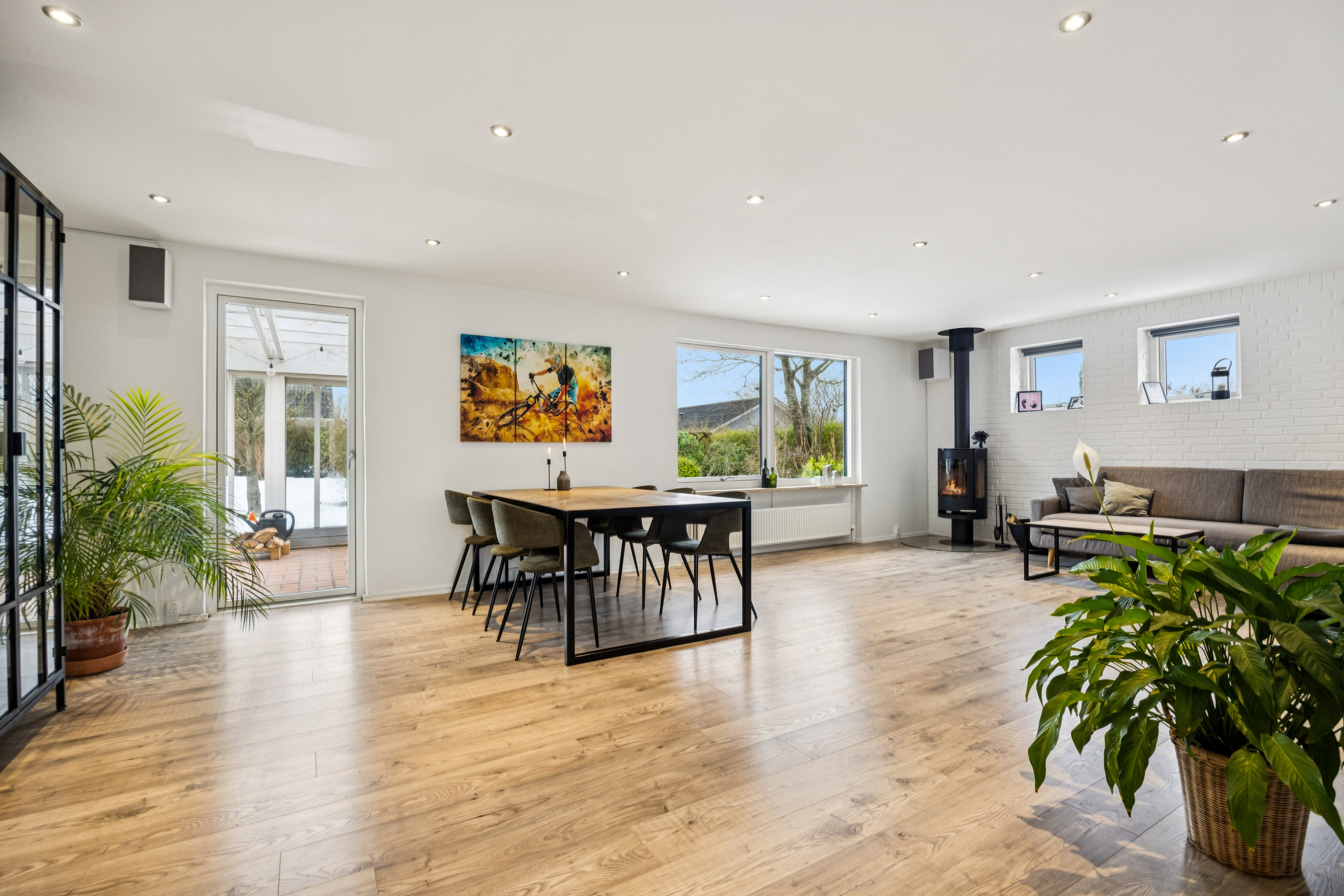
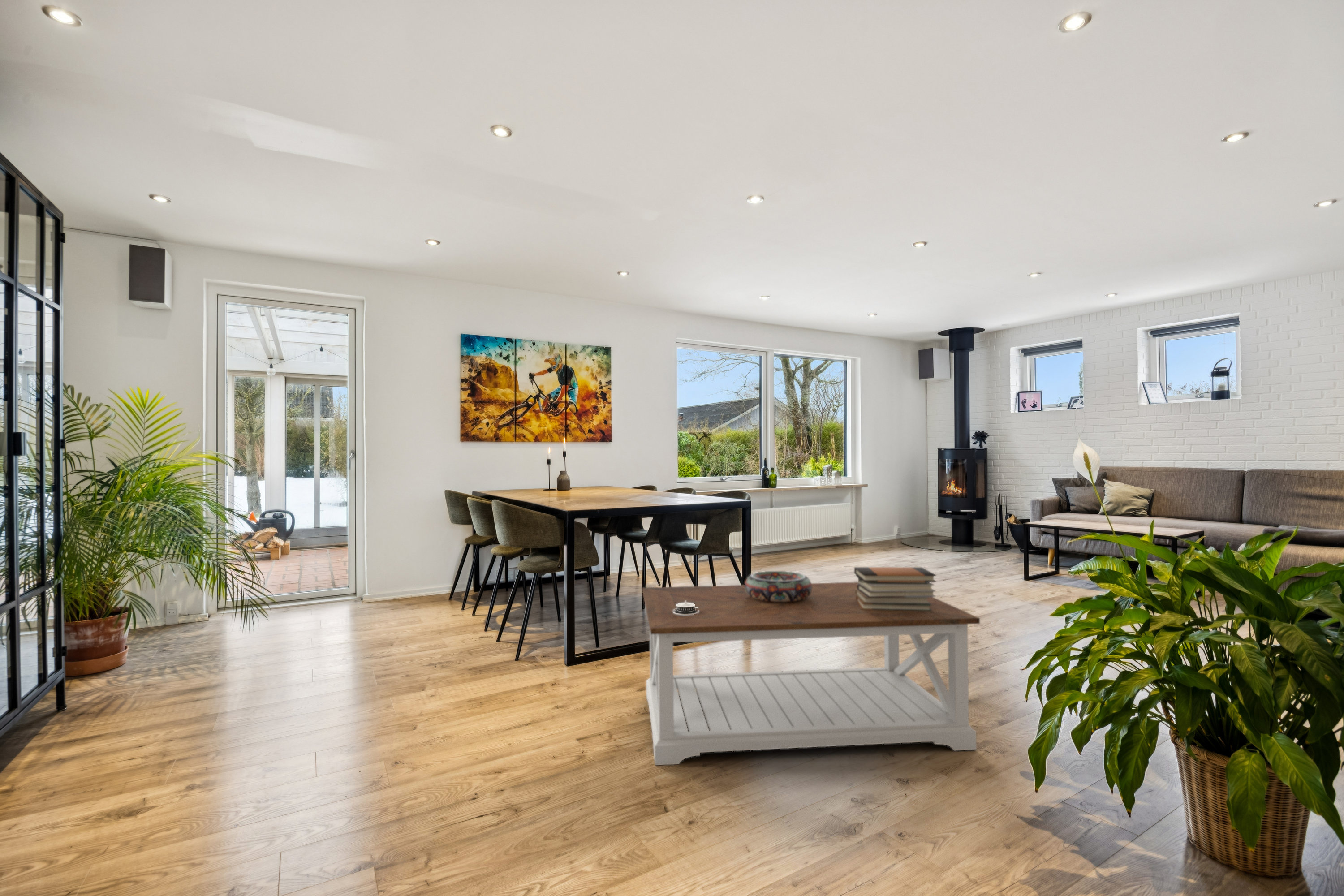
+ book stack (894, 587)
+ coffee table (793, 671)
+ decorative bowl (778, 586)
+ architectural model (685, 605)
